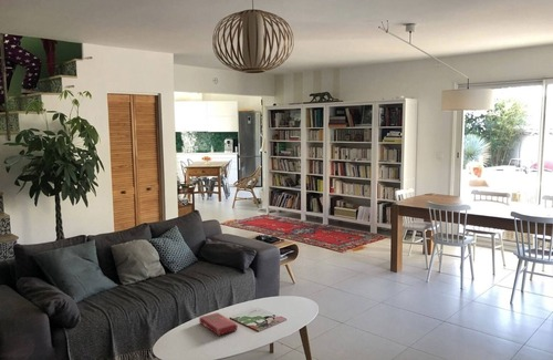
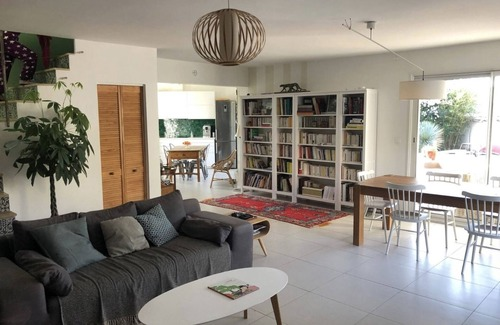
- book (218, 323)
